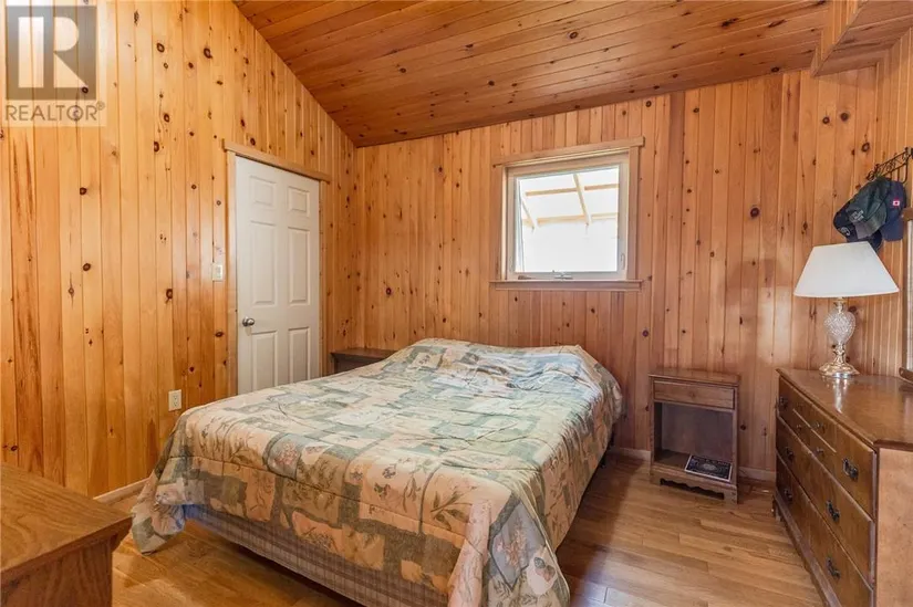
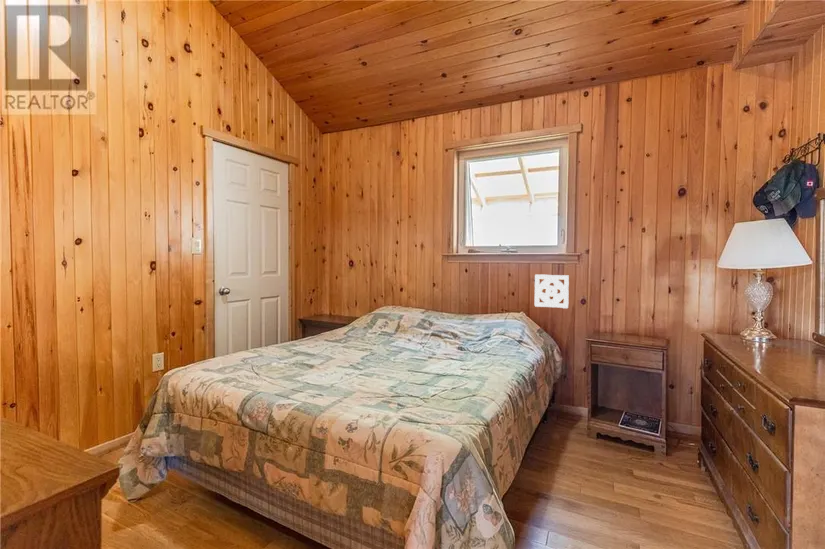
+ wall ornament (551, 290)
